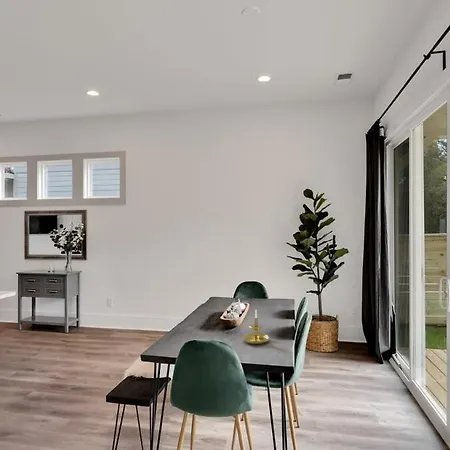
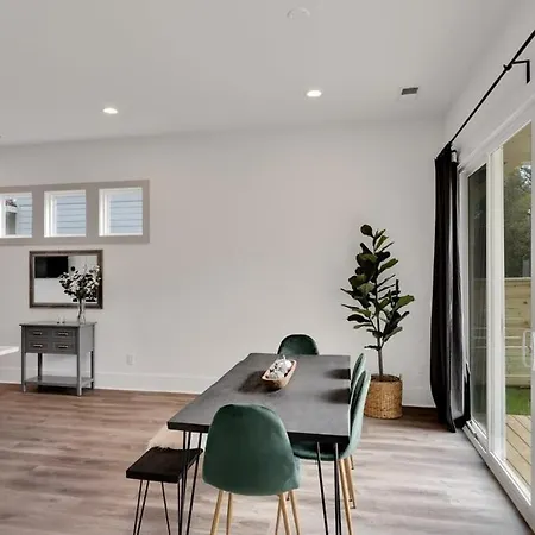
- candle holder (256, 324)
